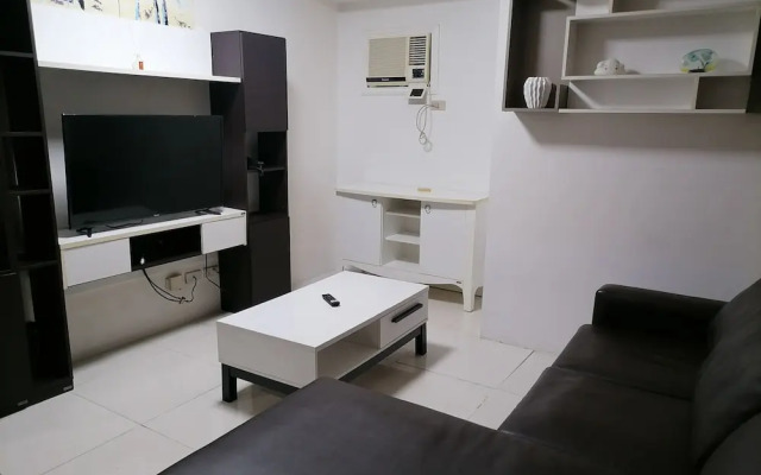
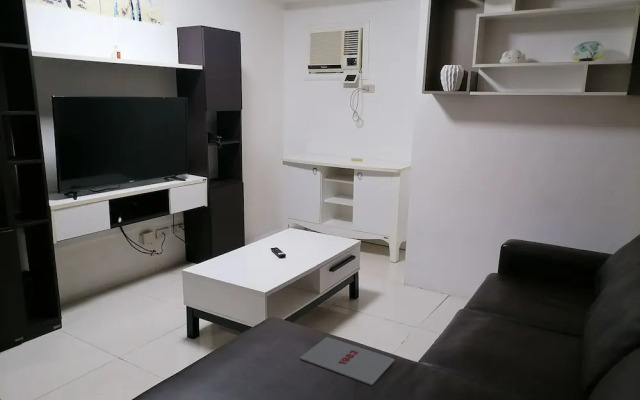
+ magazine (347, 358)
